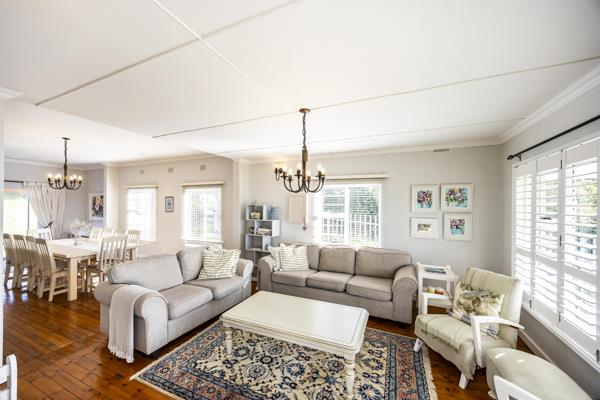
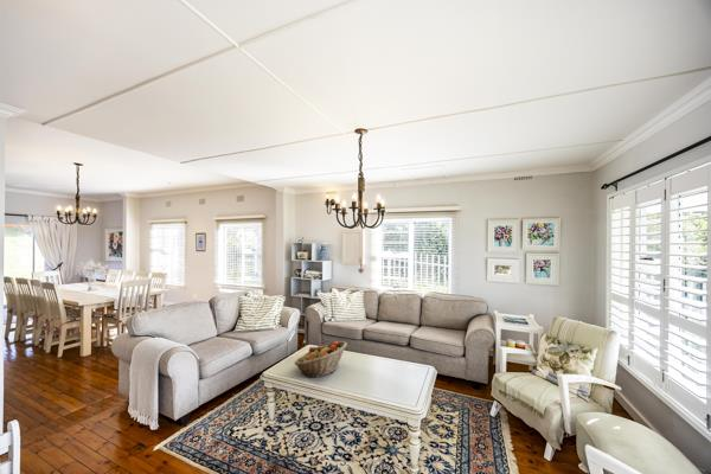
+ fruit basket (321, 357)
